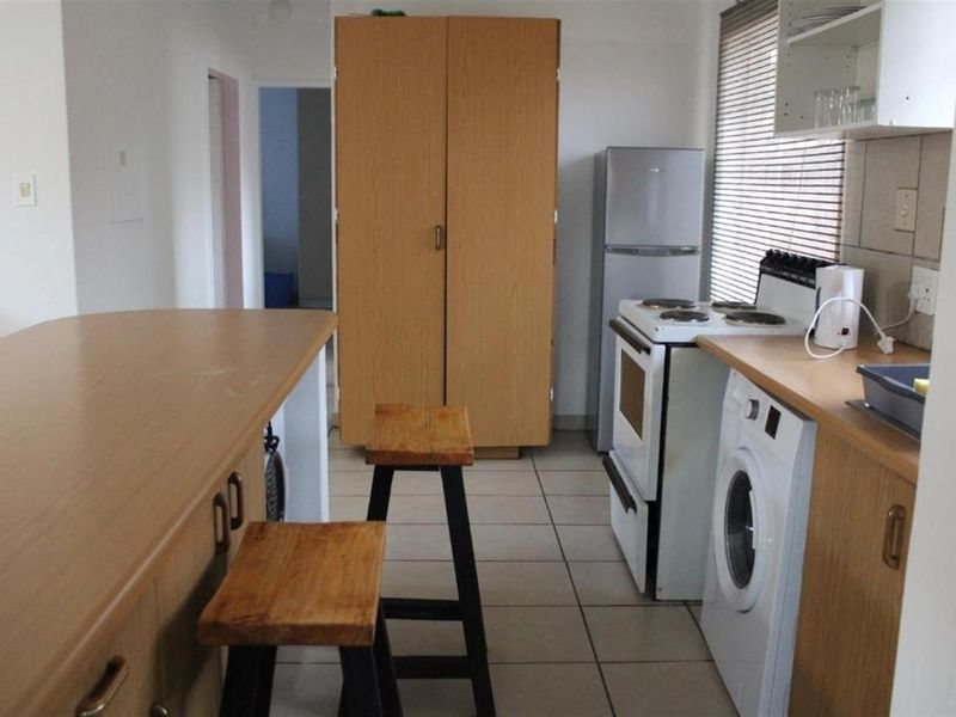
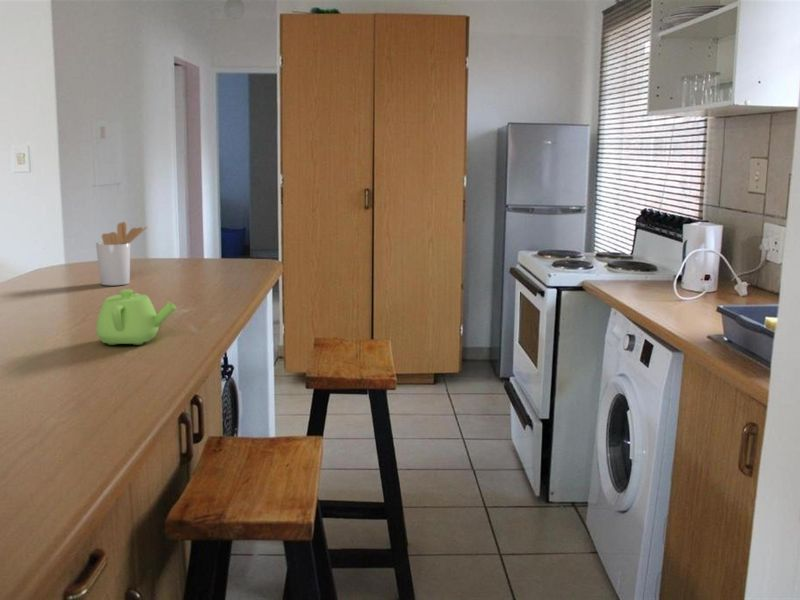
+ utensil holder (122, 253)
+ teapot (137, 315)
